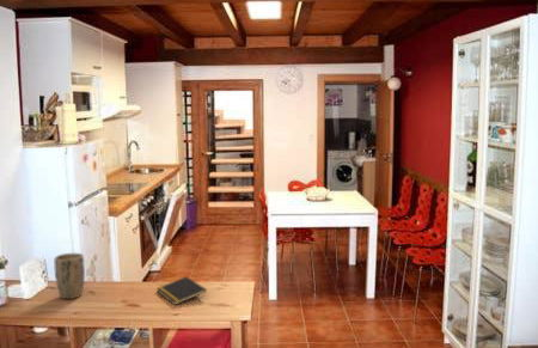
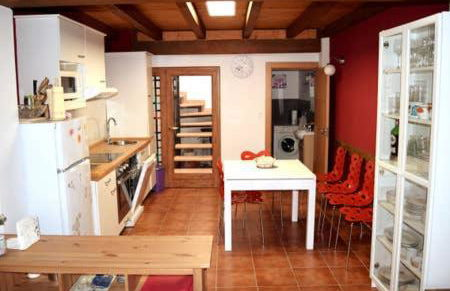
- plant pot (69, 275)
- notepad (181, 289)
